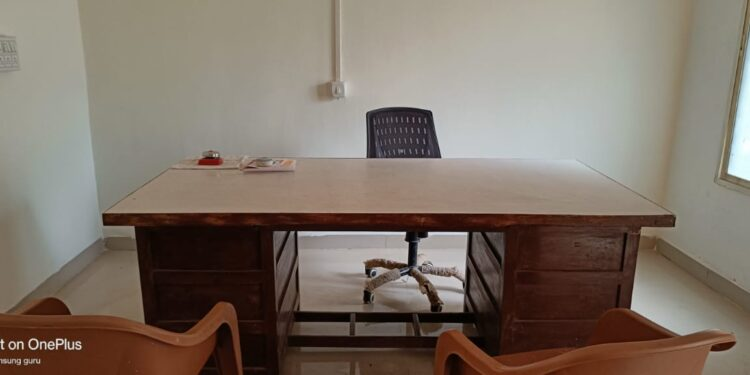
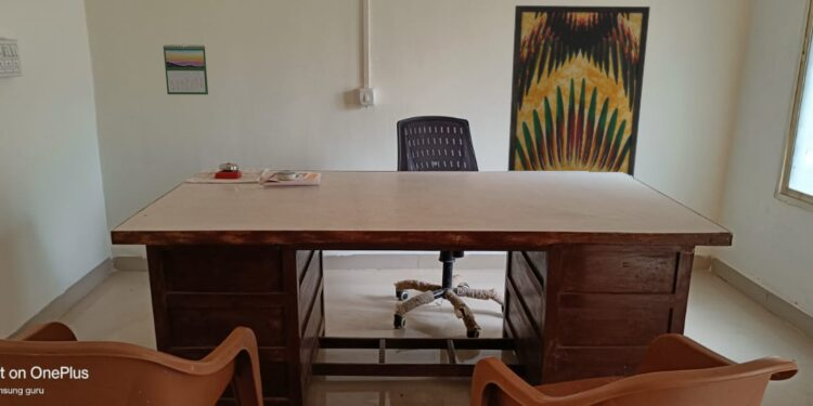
+ wall art (576, 95)
+ calendar (185, 69)
